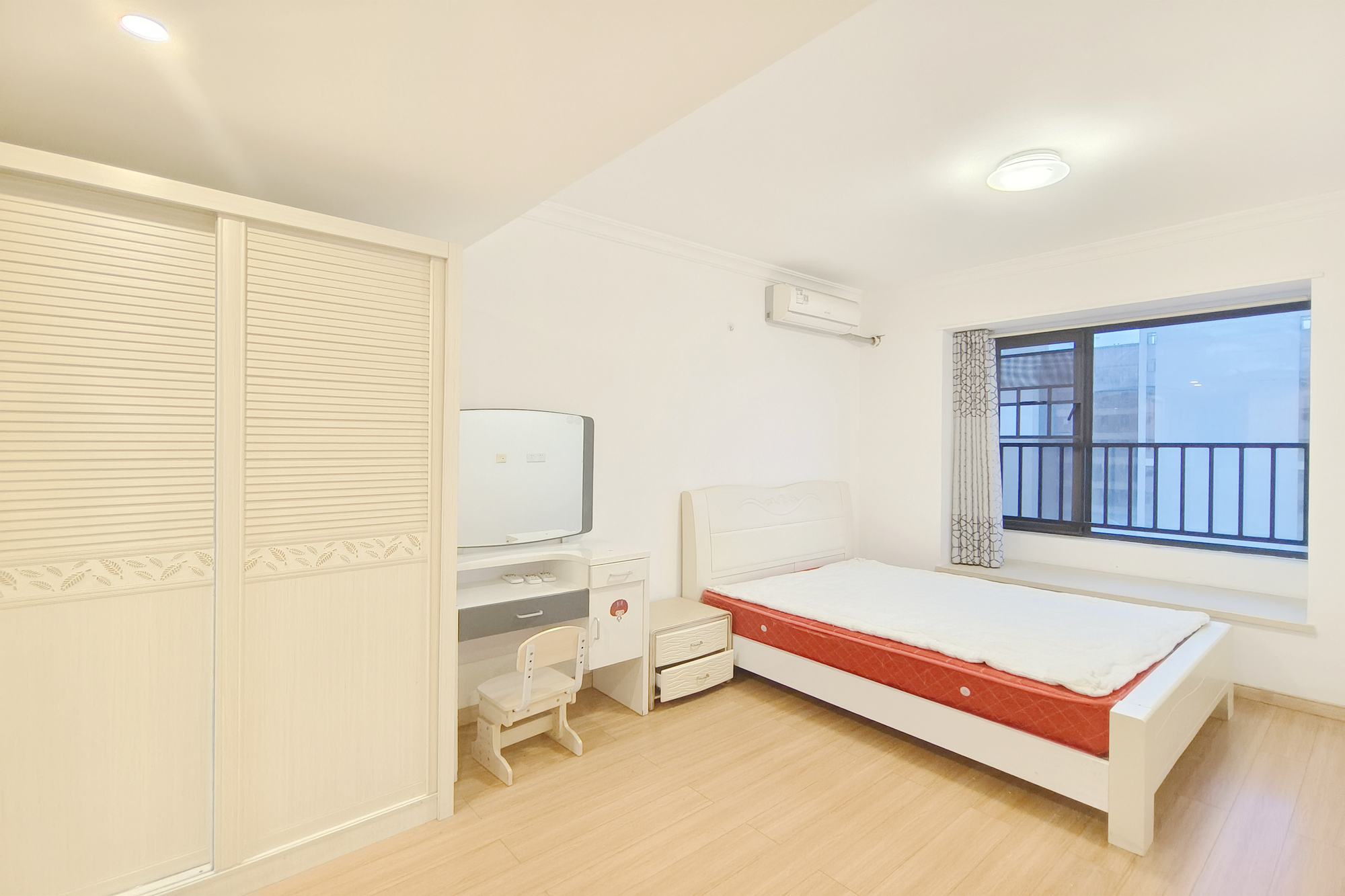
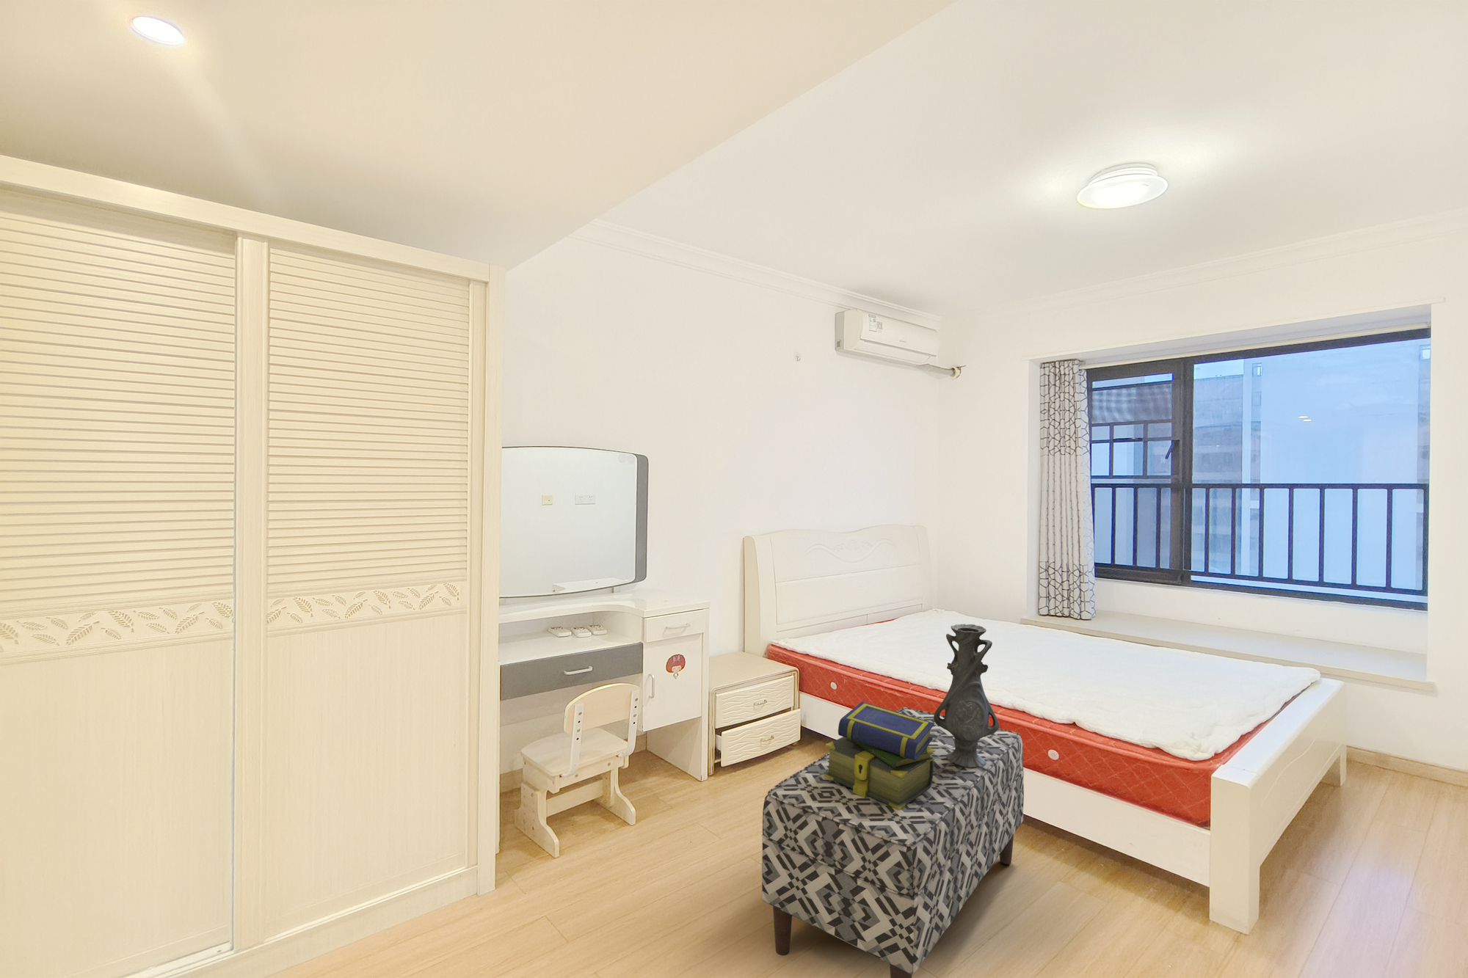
+ bench (907, 830)
+ vase (966, 693)
+ stack of books (883, 749)
